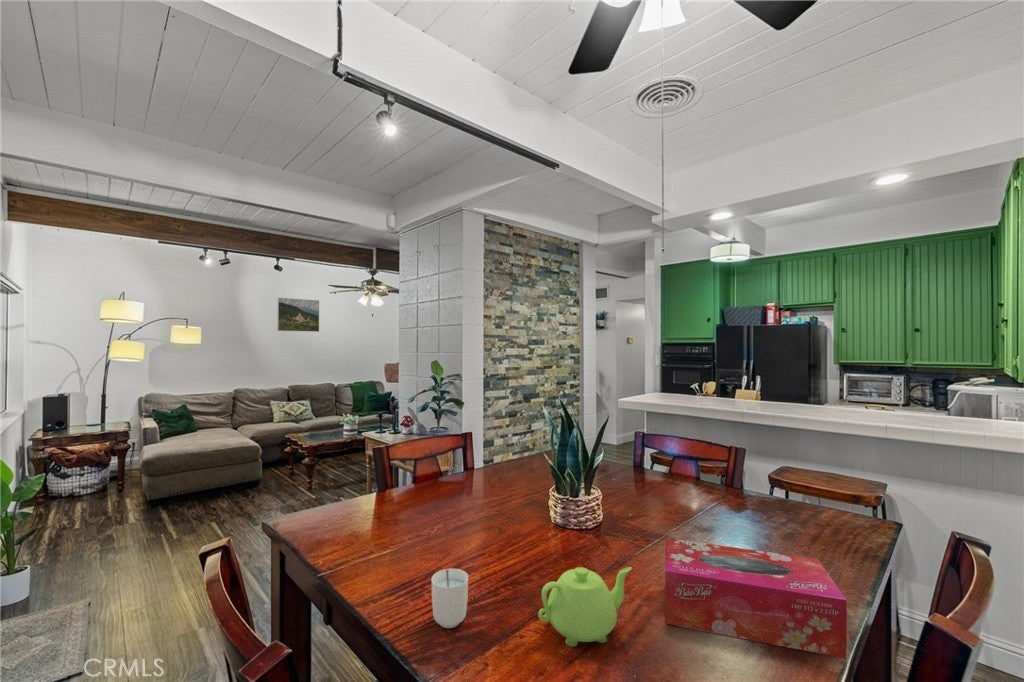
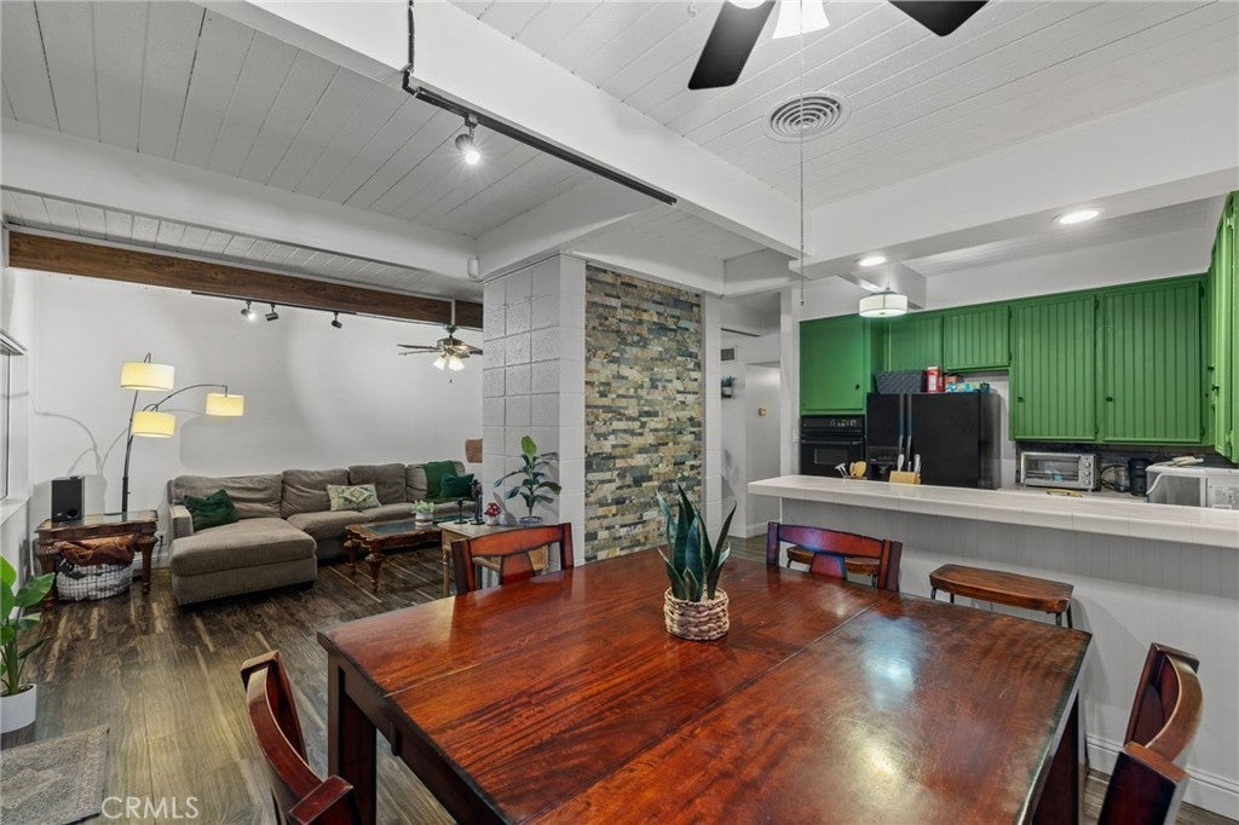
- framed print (298, 315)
- cup (449, 591)
- teapot (585, 599)
- tissue box (743, 590)
